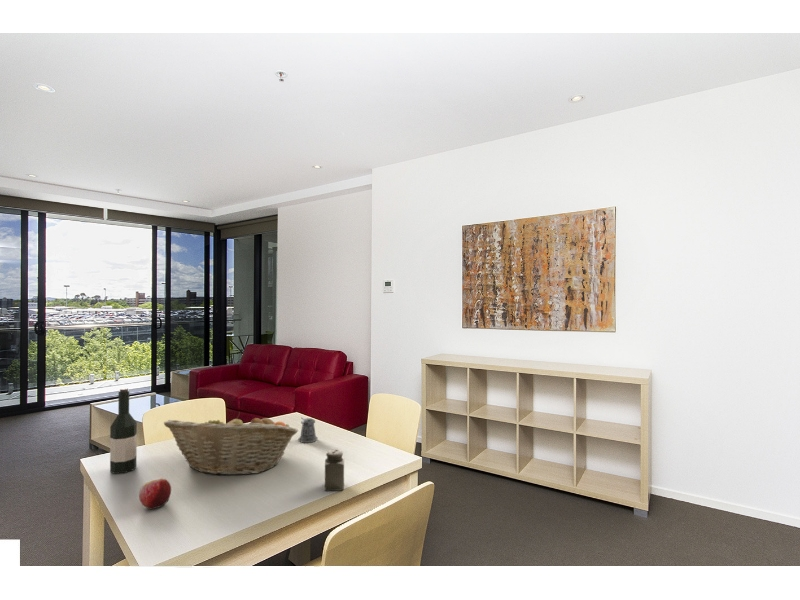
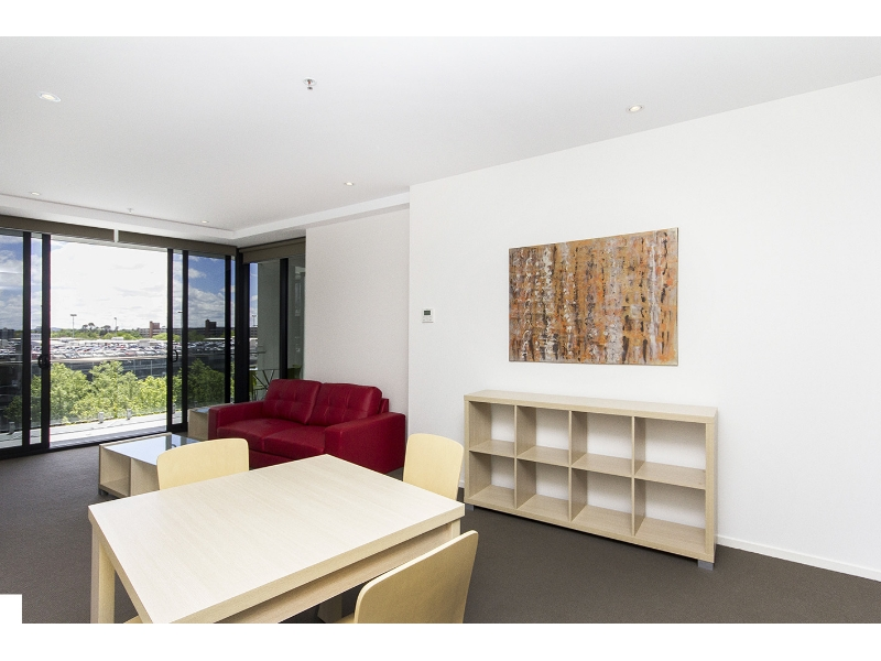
- apple (155, 492)
- wine bottle (123, 429)
- salt shaker (334, 469)
- pepper shaker (307, 428)
- fruit basket (232, 436)
